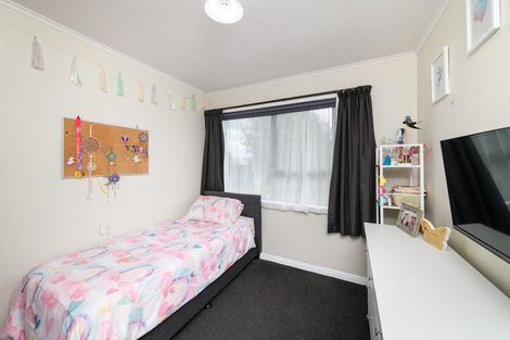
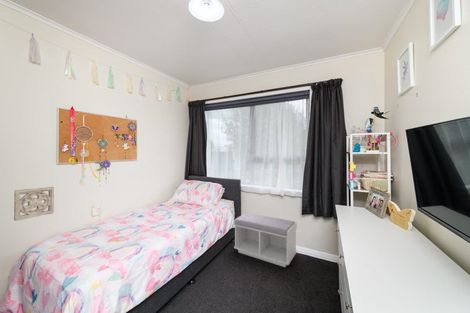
+ wall ornament (35, 203)
+ bench (264, 236)
